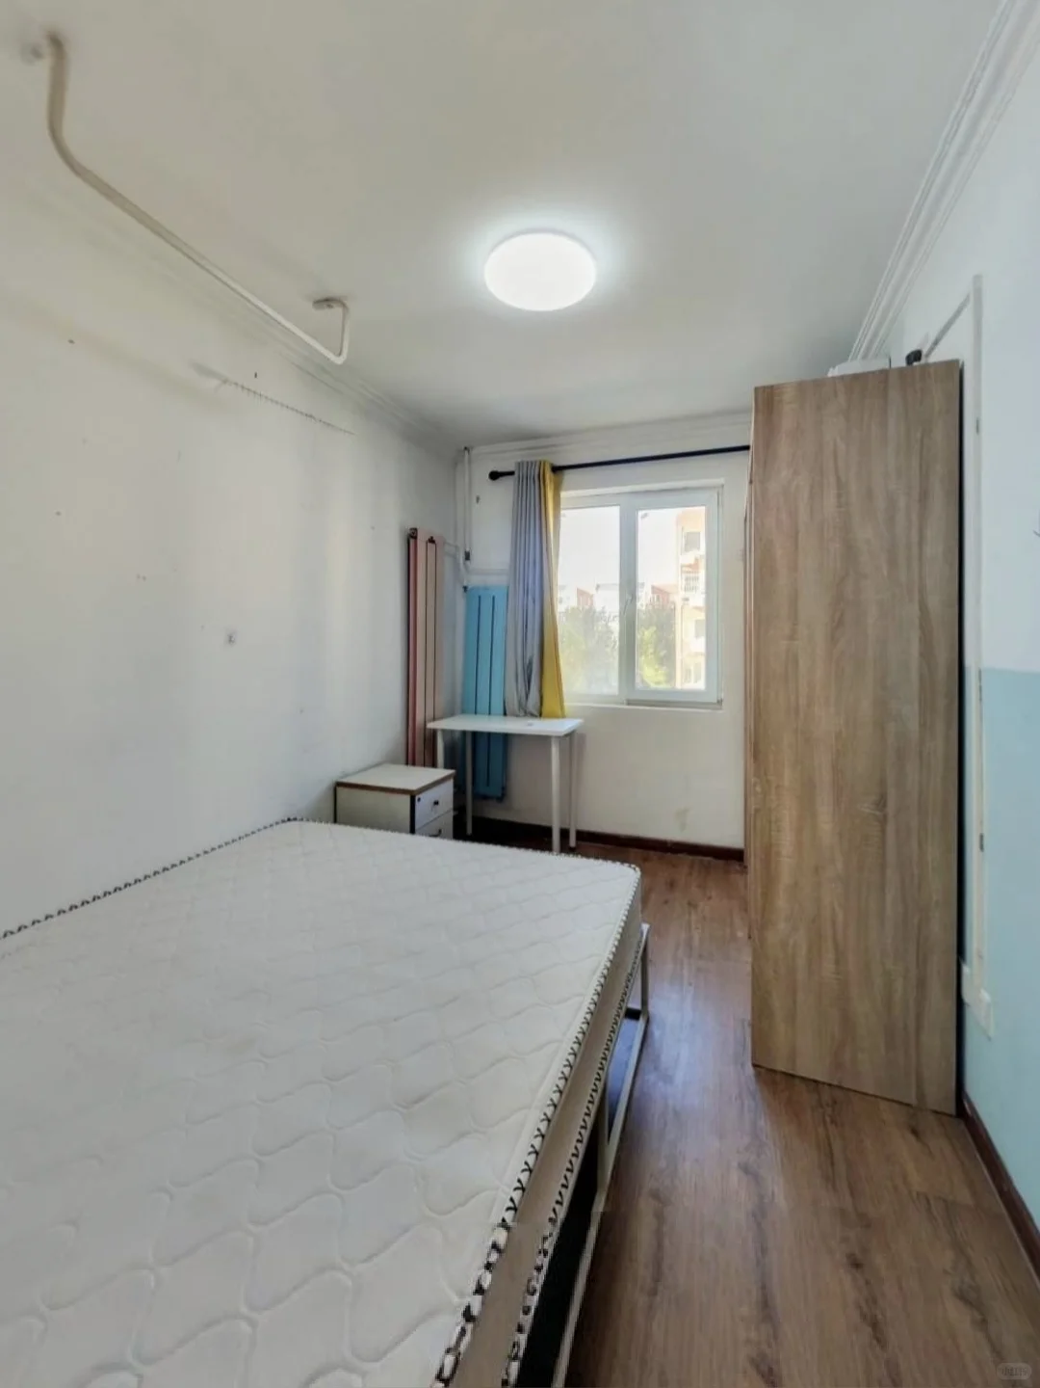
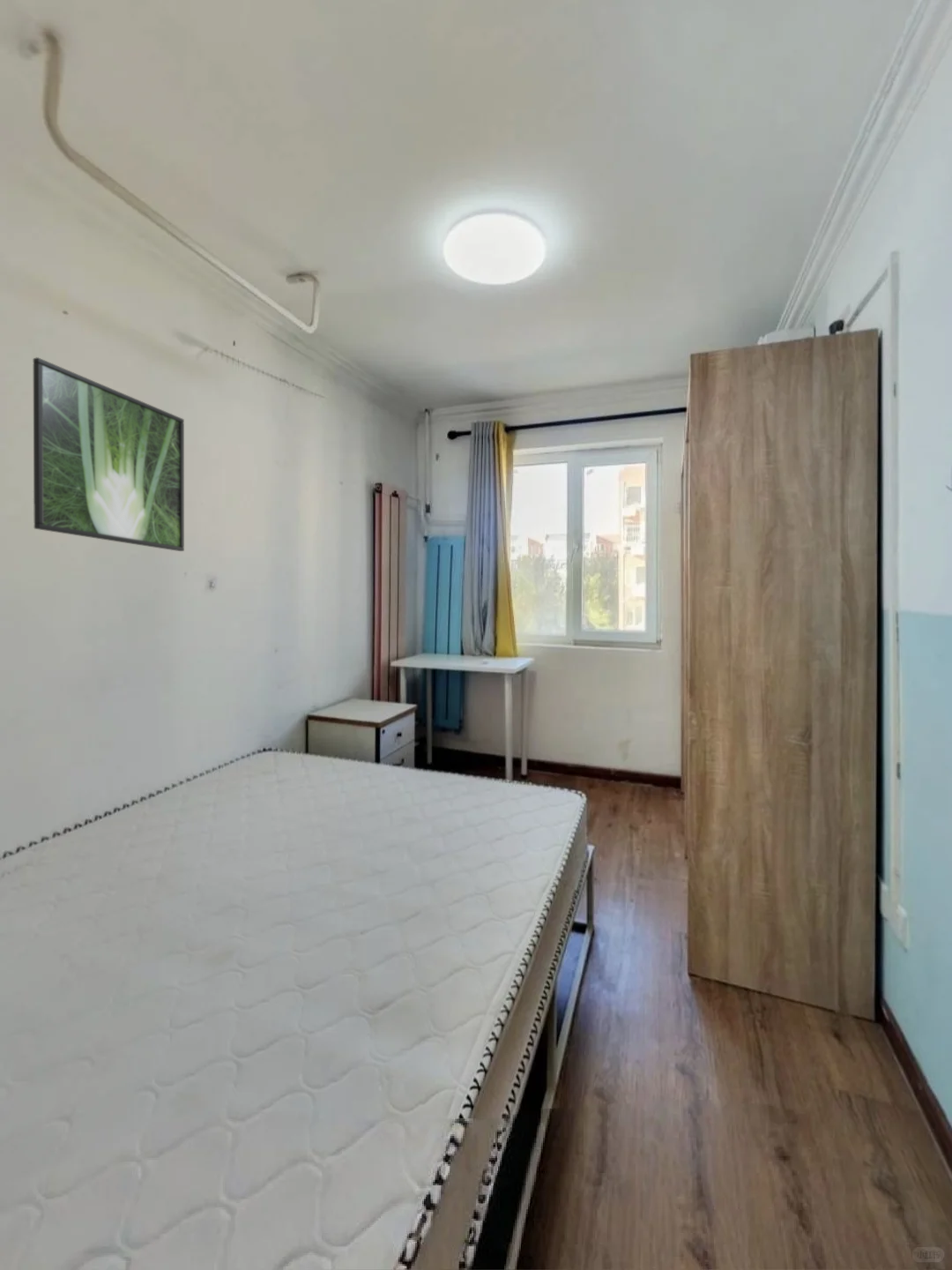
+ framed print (118, 467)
